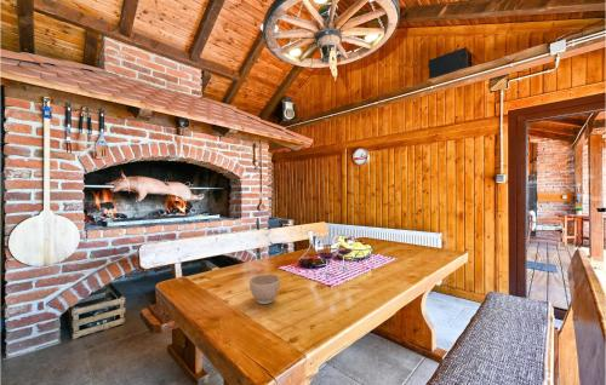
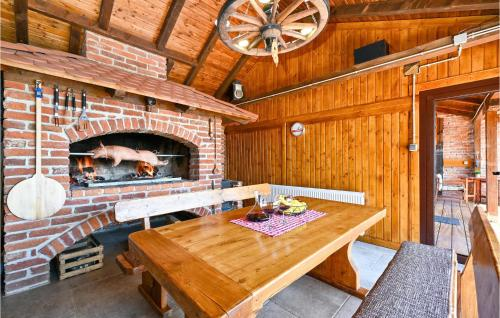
- bowl (264, 289)
